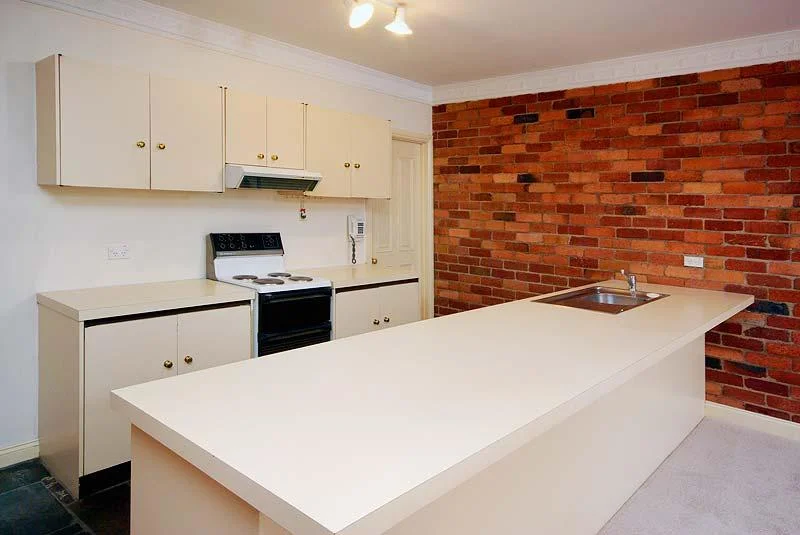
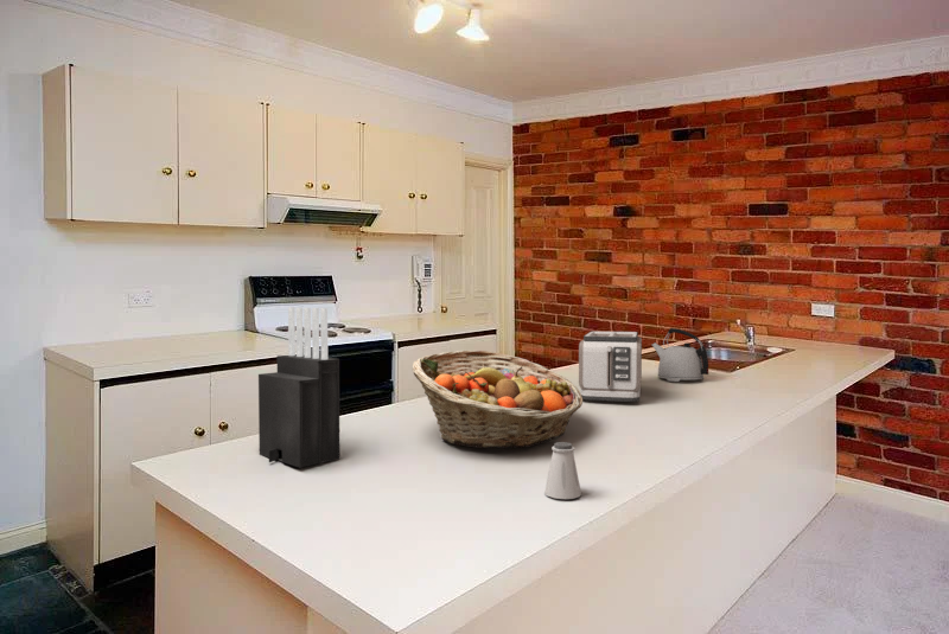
+ toaster (611, 364)
+ fruit basket (498, 395)
+ kettle (679, 353)
+ saltshaker (562, 468)
+ knife block (293, 383)
